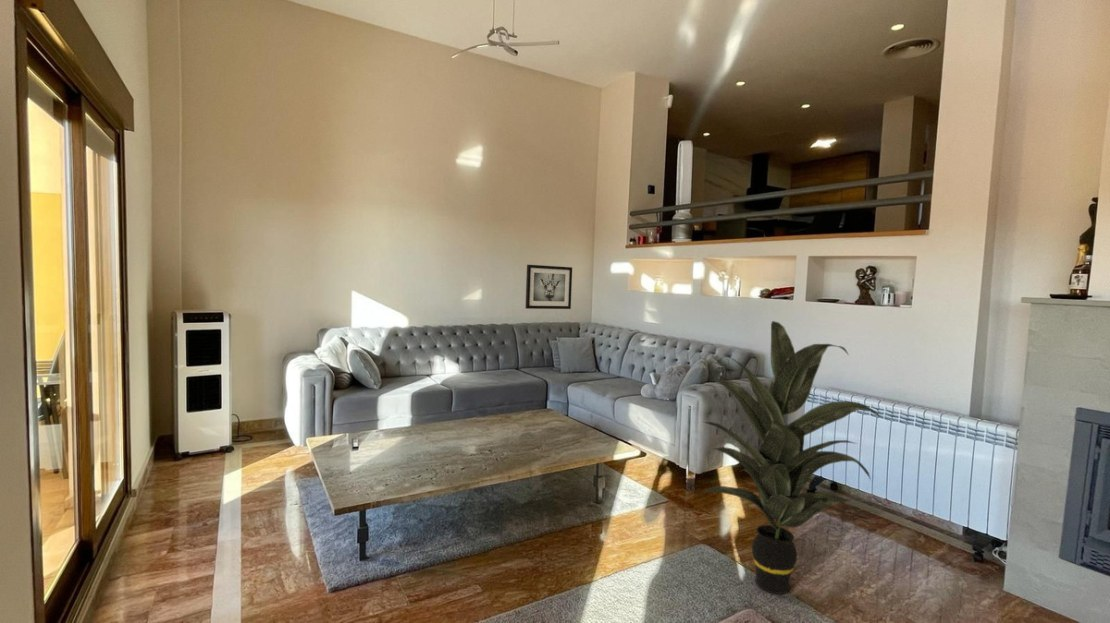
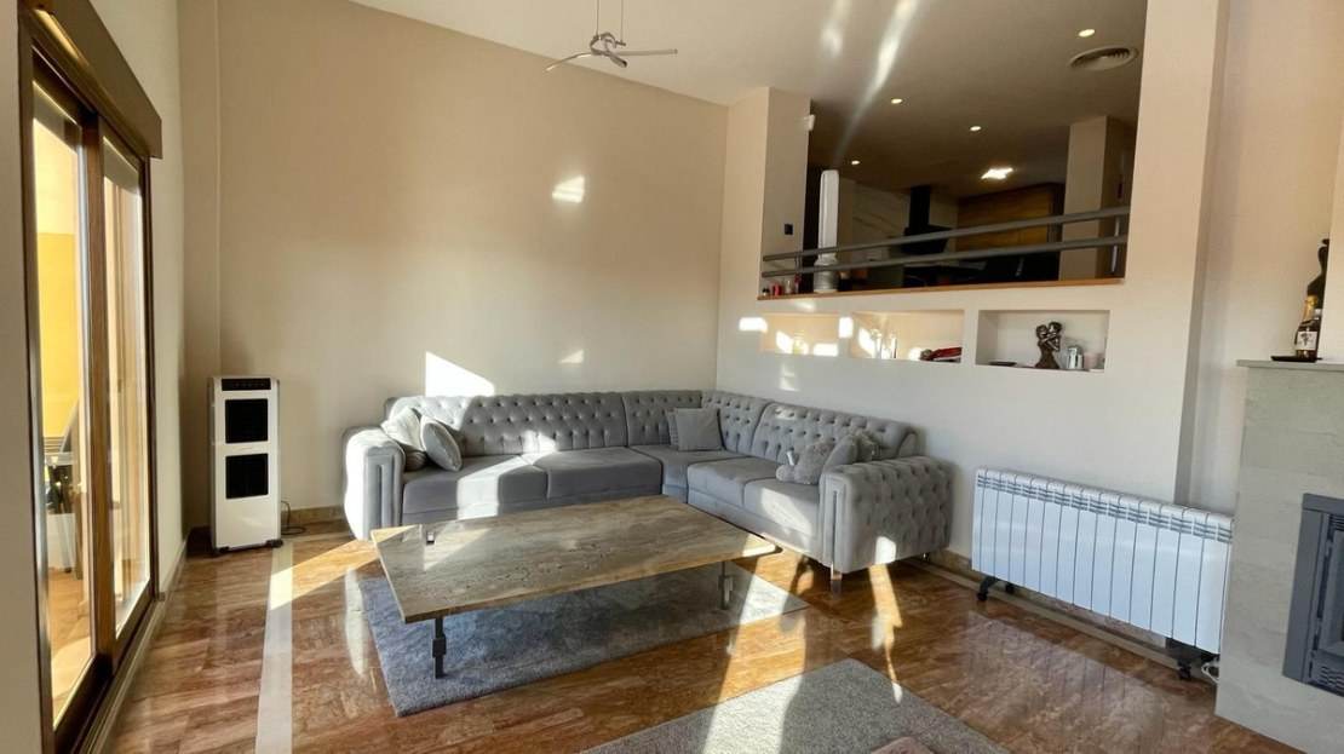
- wall art (549, 287)
- indoor plant (782, 453)
